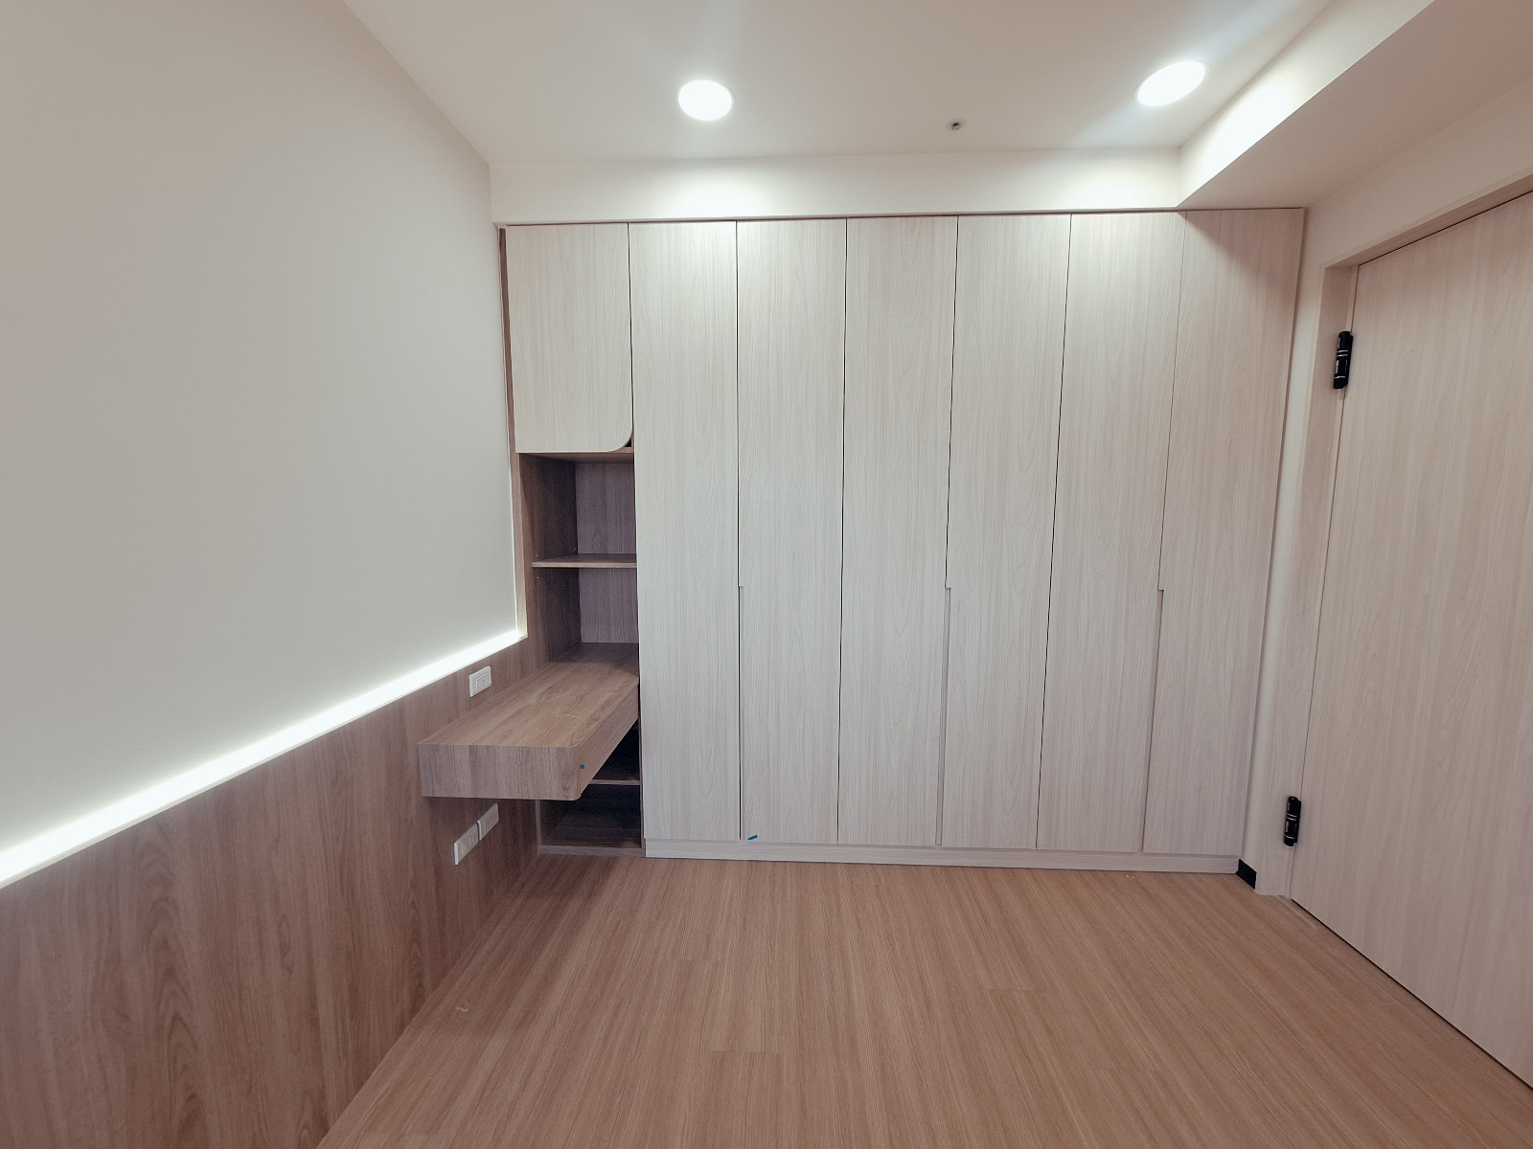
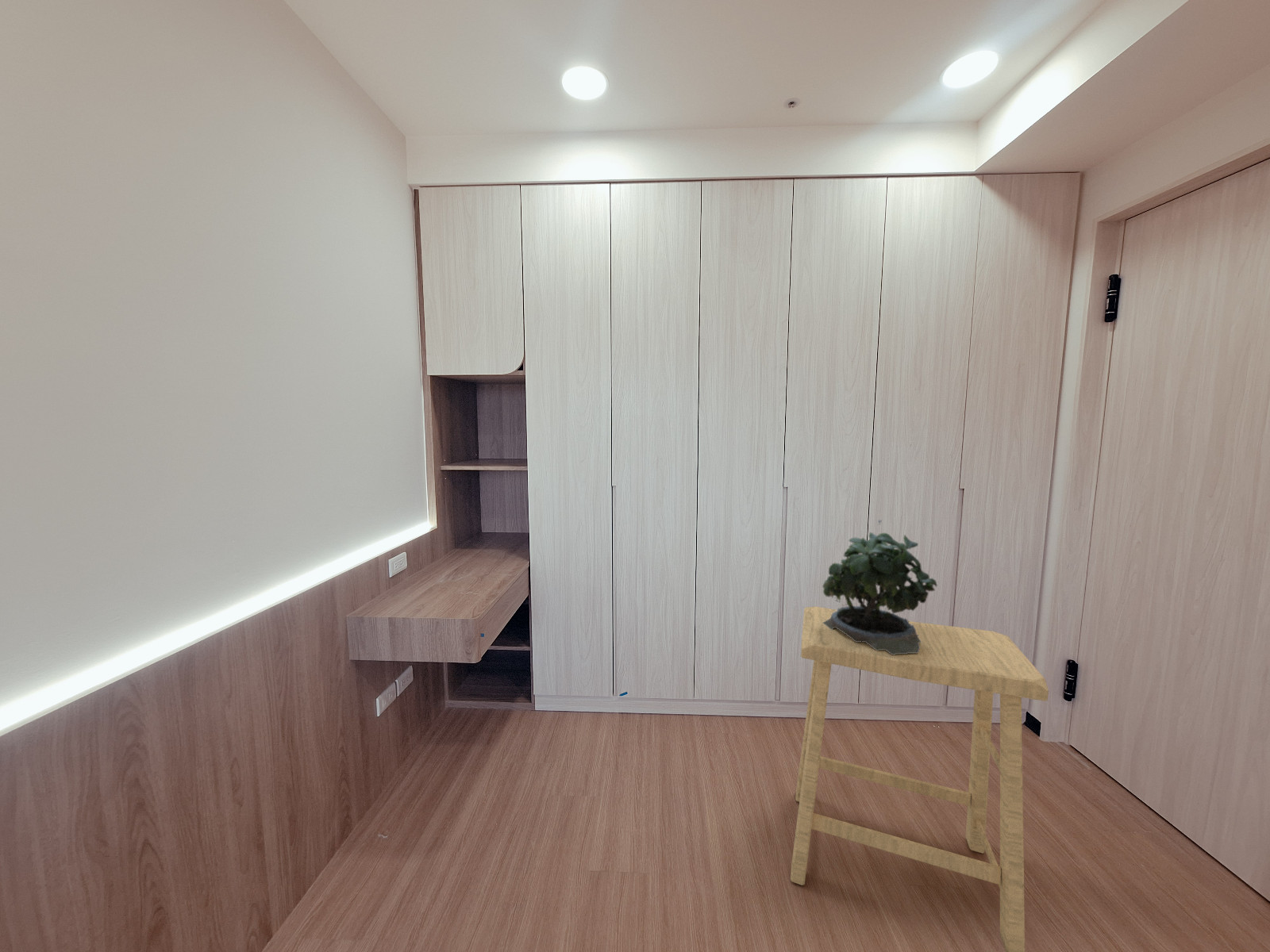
+ potted plant (877, 578)
+ stool (892, 774)
